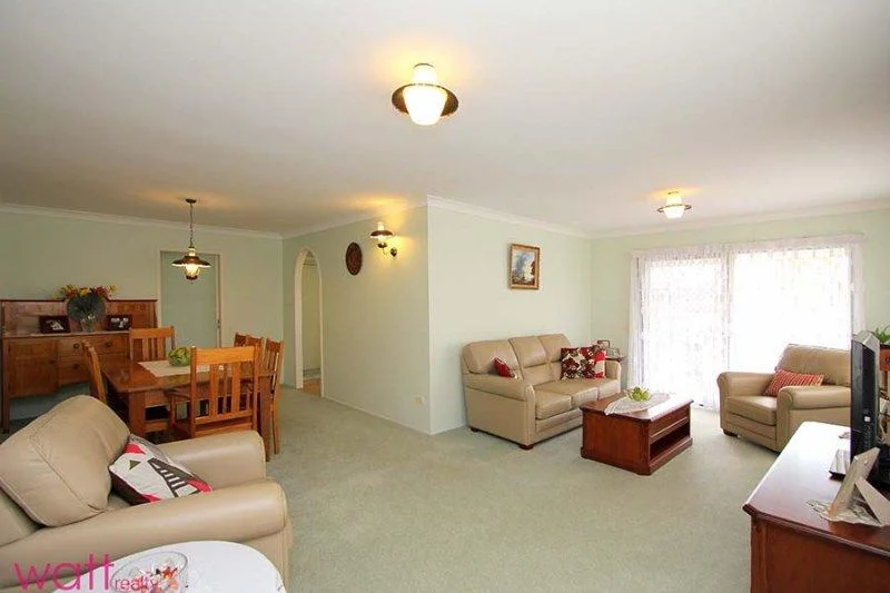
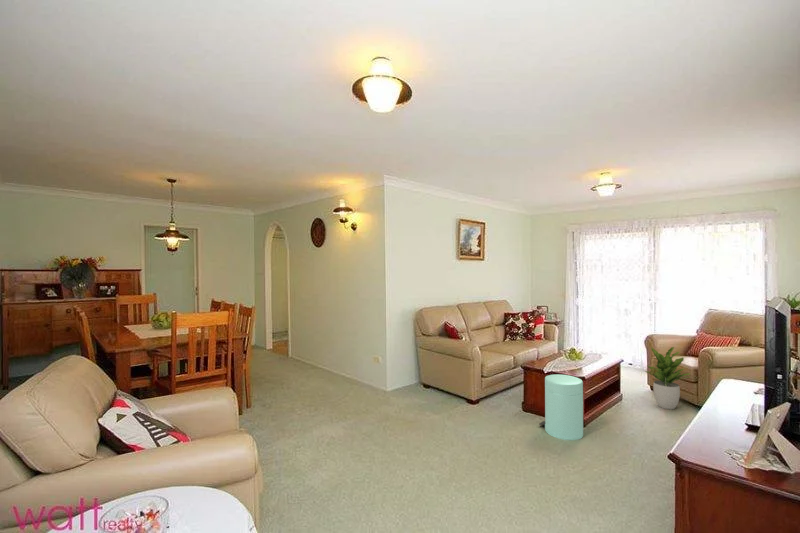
+ trash can (560, 404)
+ potted plant (664, 376)
